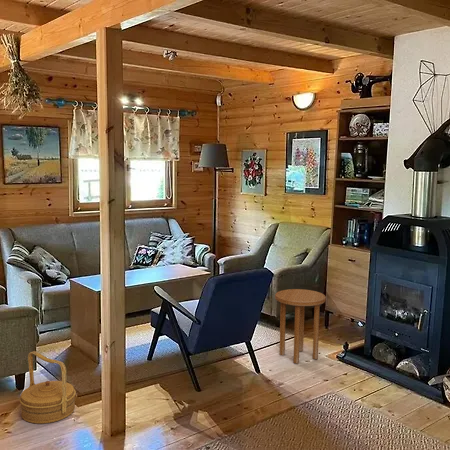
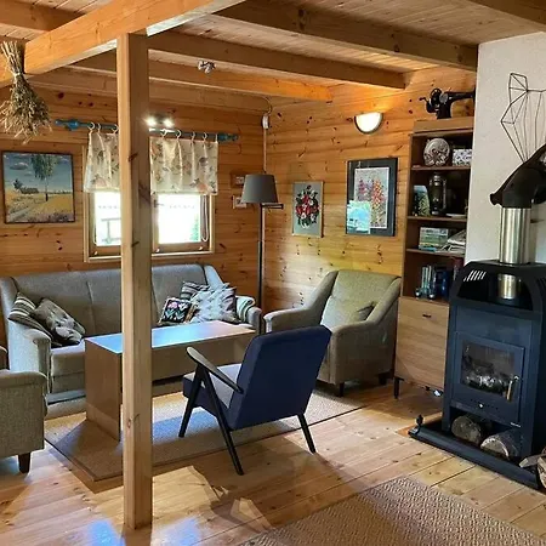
- side table (299, 325)
- basket (47, 383)
